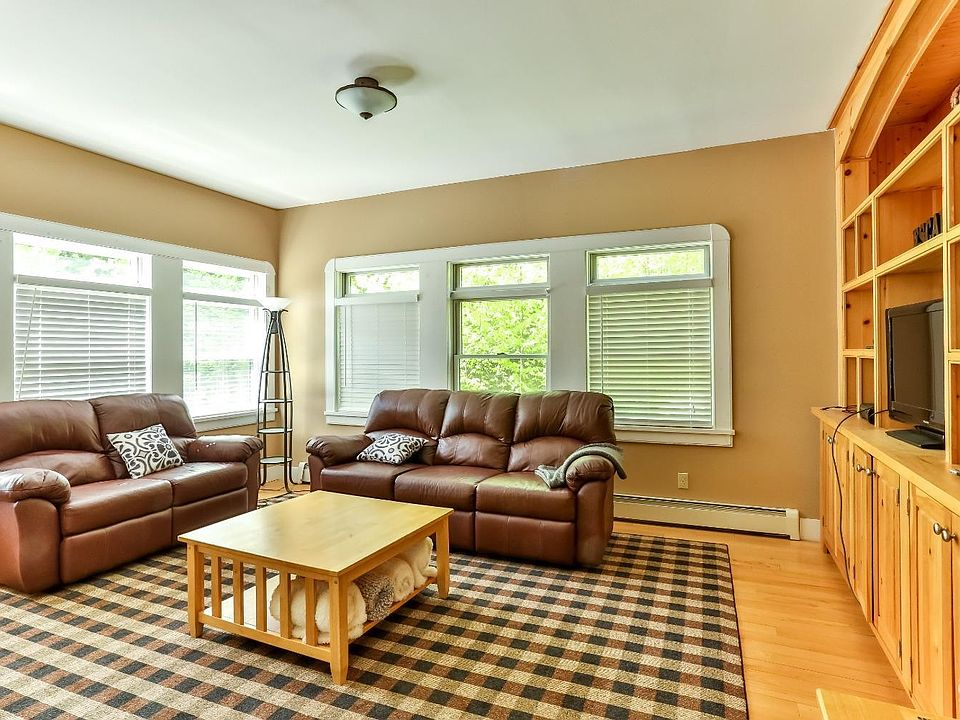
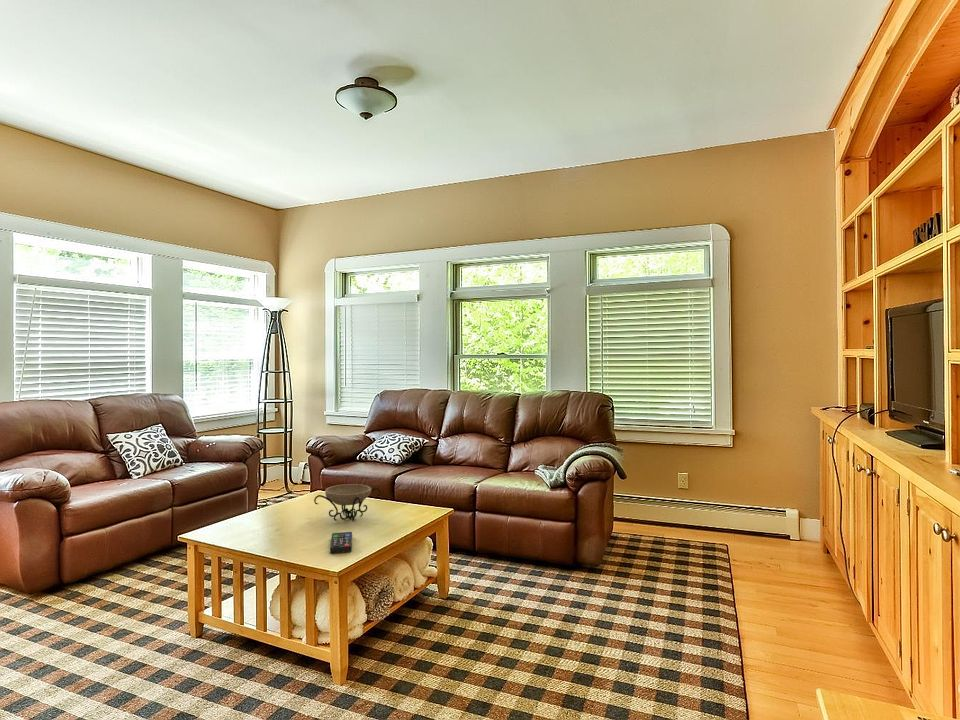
+ remote control (341, 541)
+ decorative bowl (348, 504)
